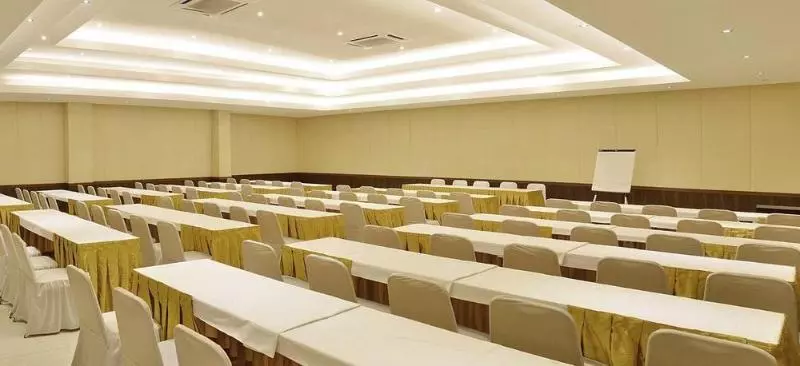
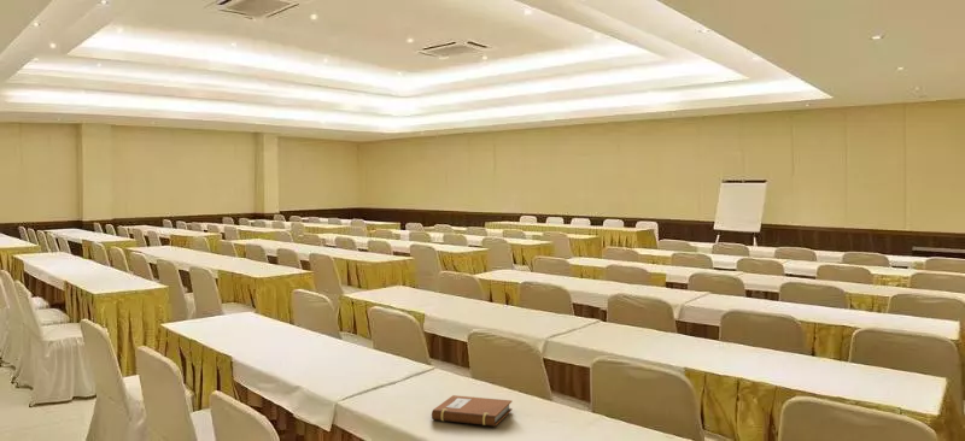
+ notebook (470, 410)
